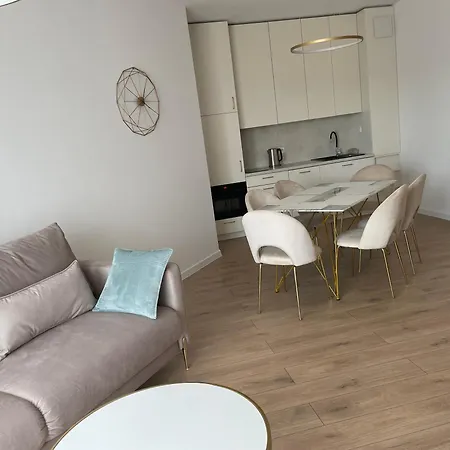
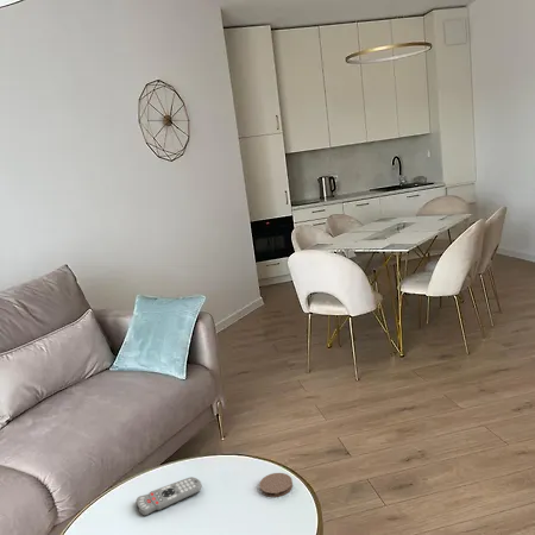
+ coaster (276, 484)
+ remote control (169, 495)
